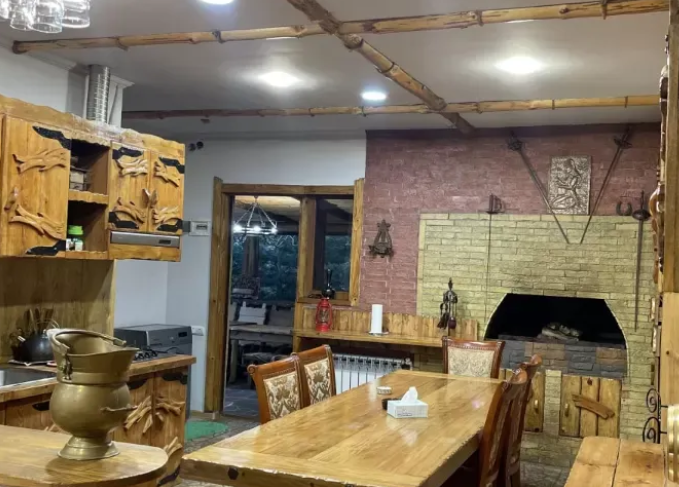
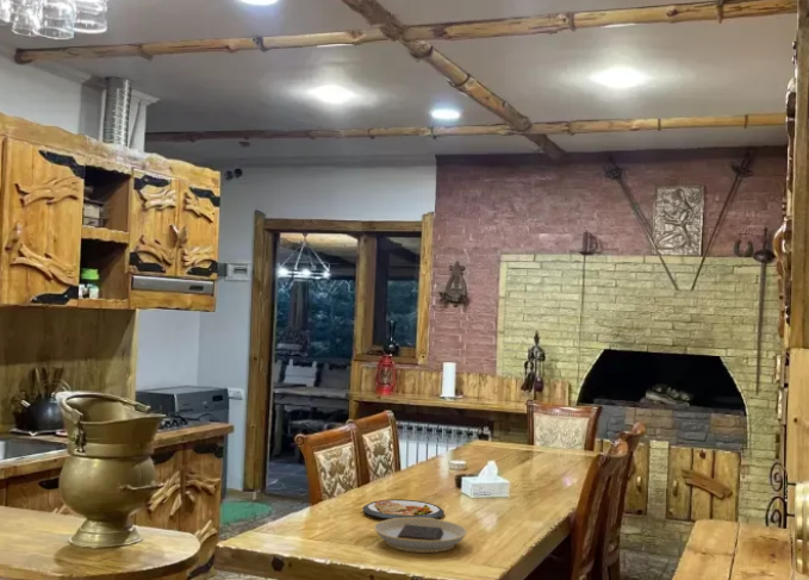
+ plate (419, 535)
+ dish (403, 507)
